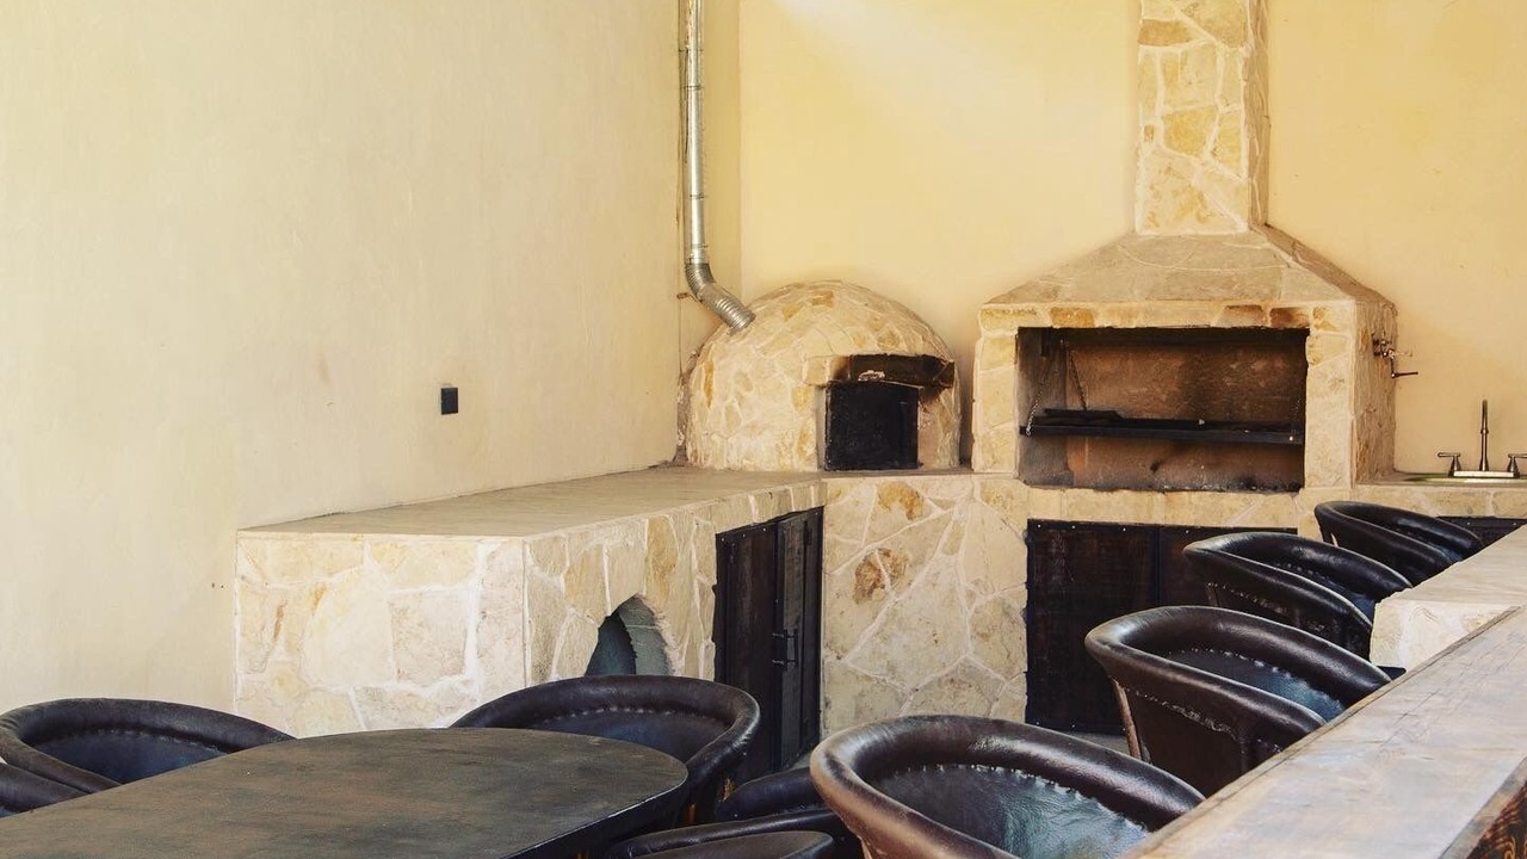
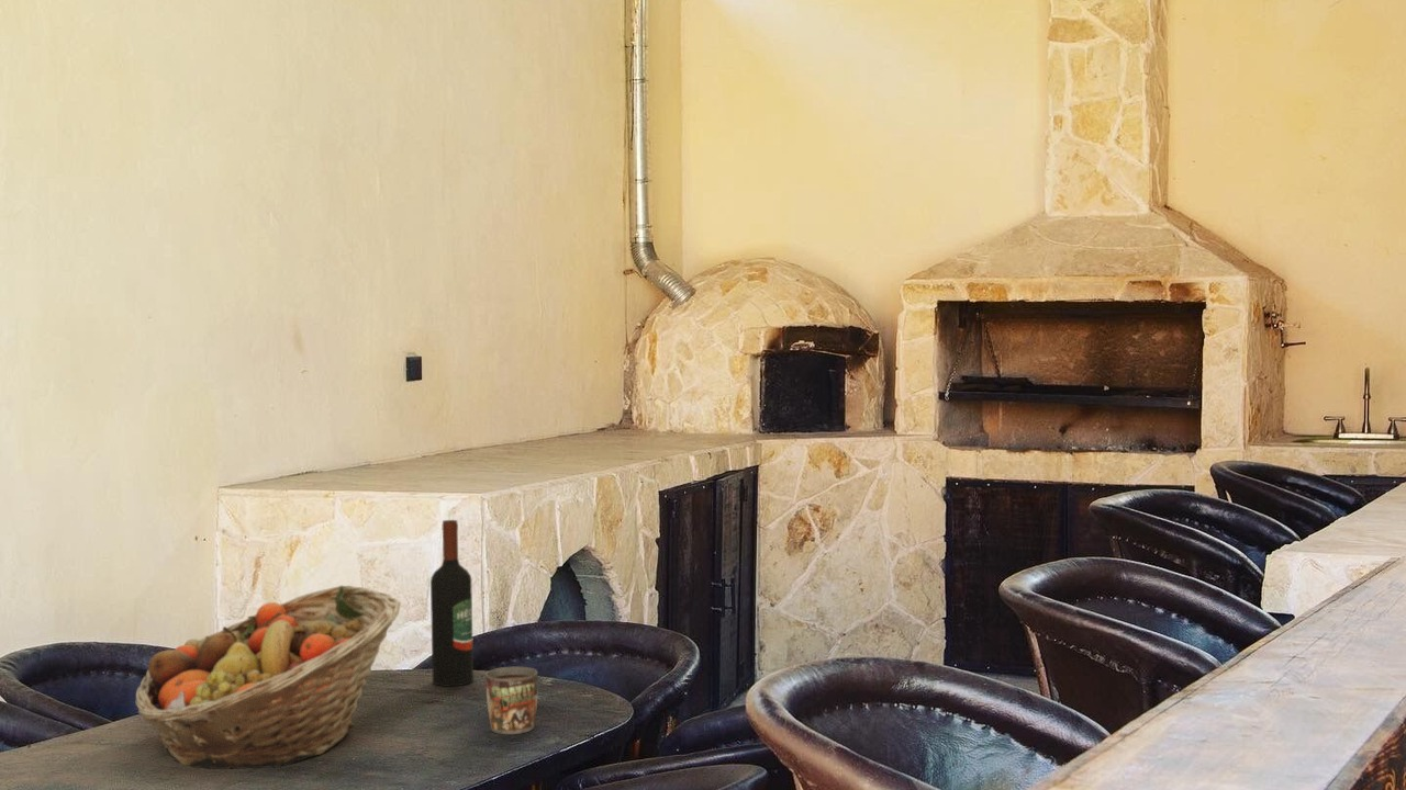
+ fruit basket (269, 670)
+ wine bottle (451, 600)
+ mug (511, 697)
